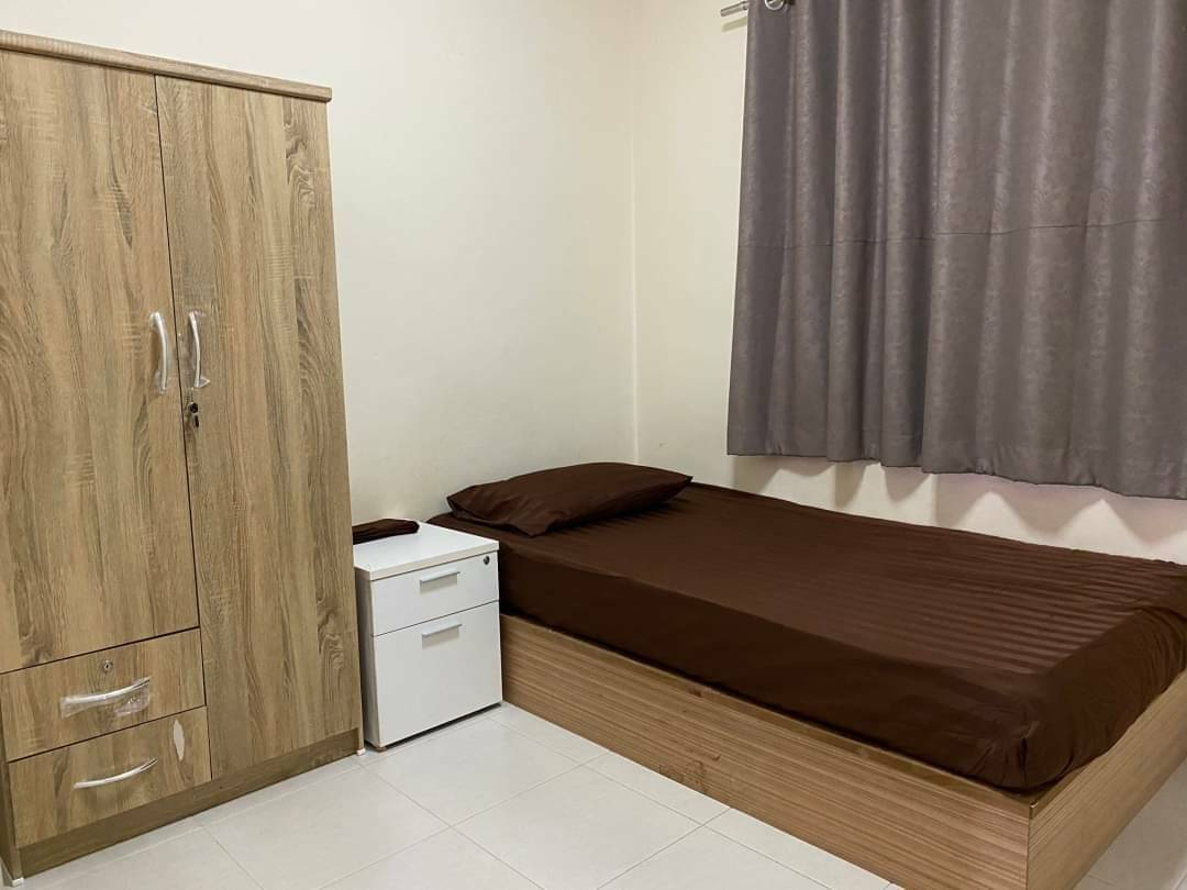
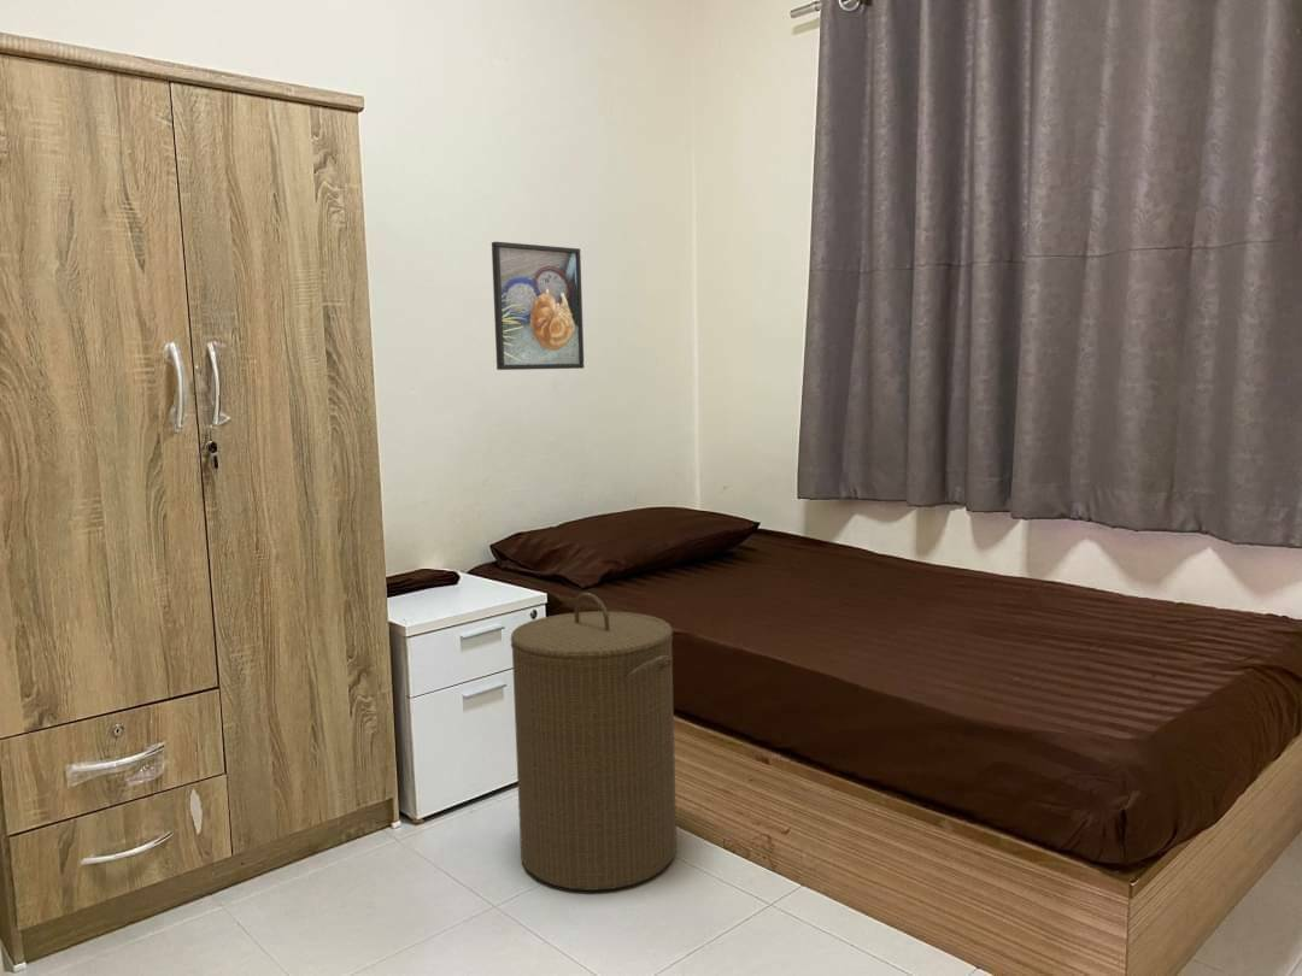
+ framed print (539, 307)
+ laundry hamper (594, 724)
